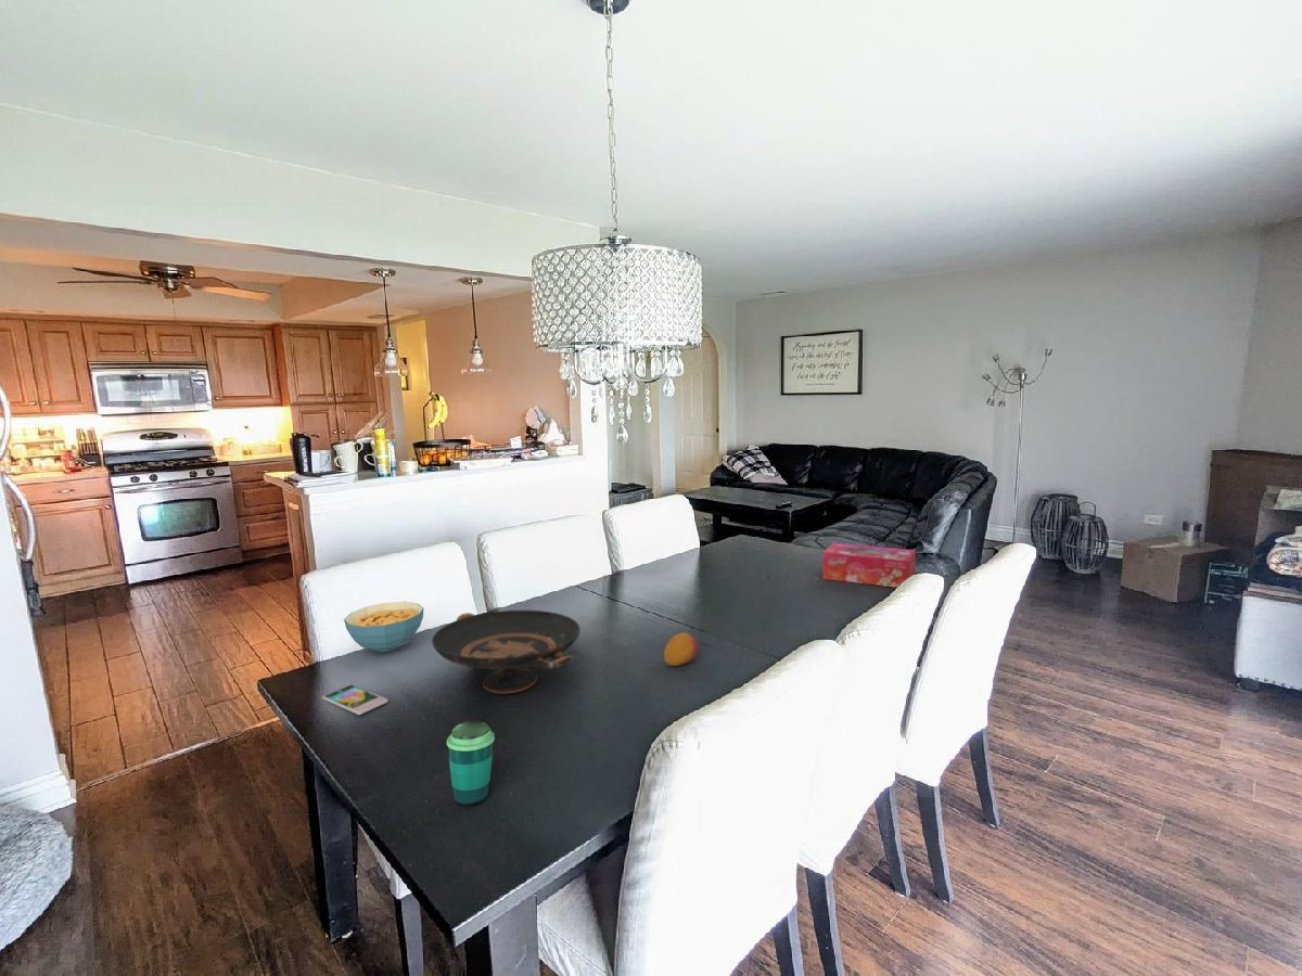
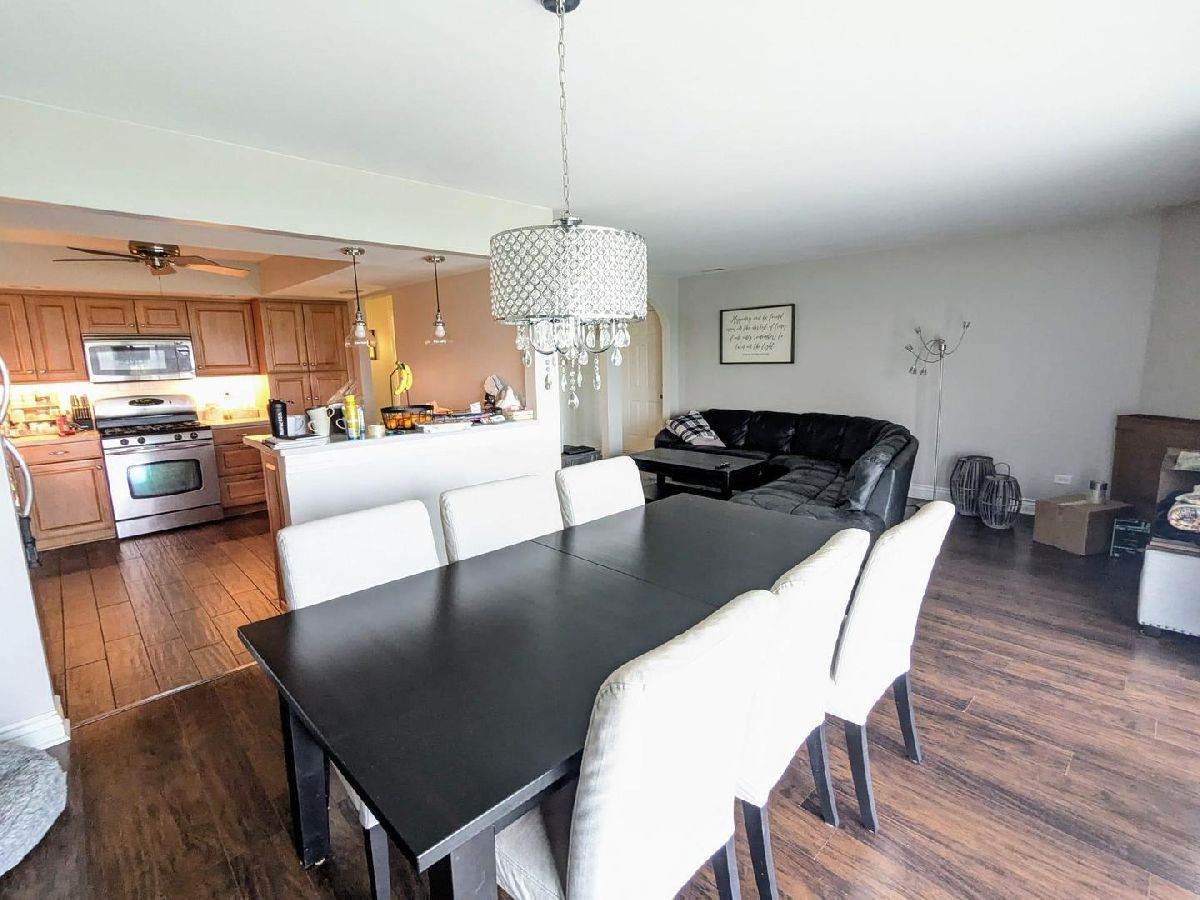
- tissue box (868, 564)
- decorative bowl (509, 655)
- cup (472, 761)
- fruit (681, 648)
- cereal bowl (386, 630)
- smartphone (355, 698)
